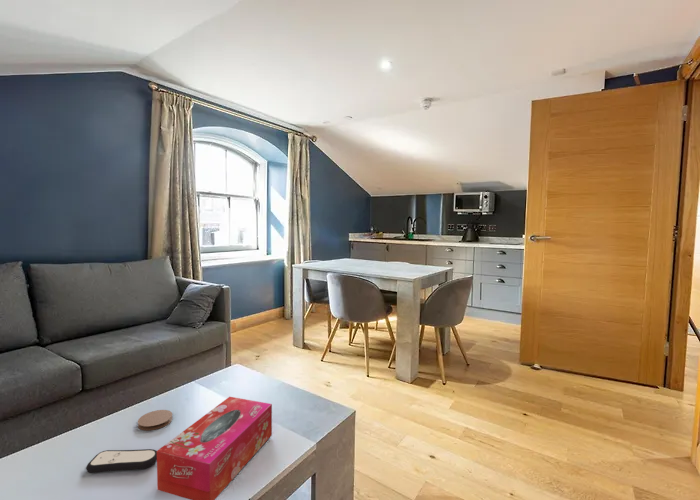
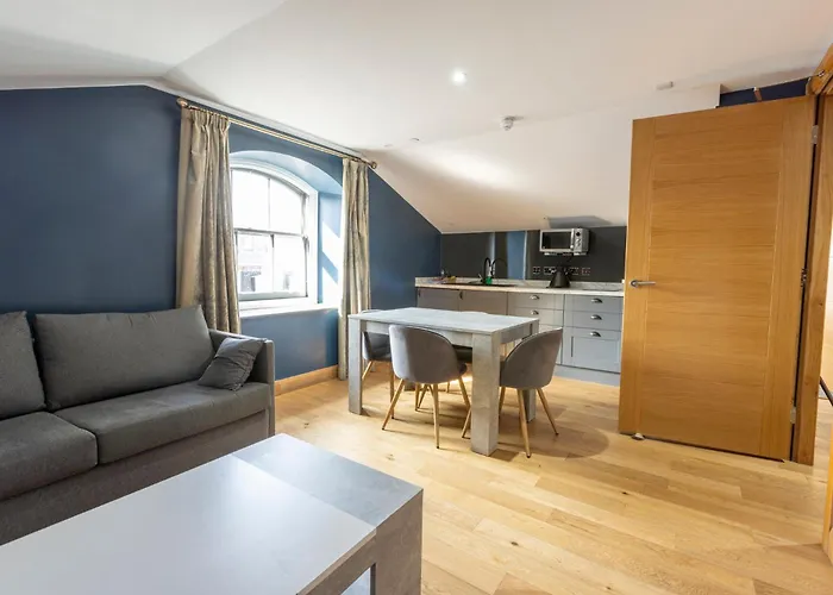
- coaster (155, 419)
- tissue box (221, 442)
- remote control (124, 459)
